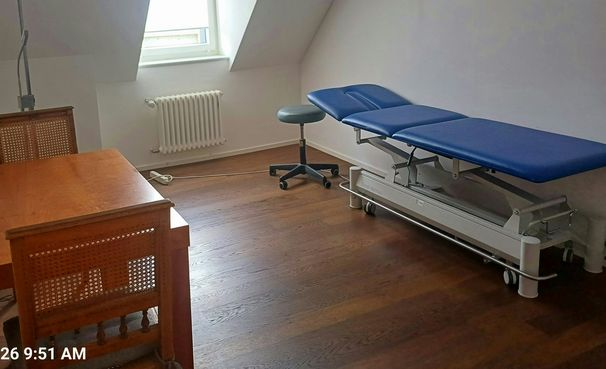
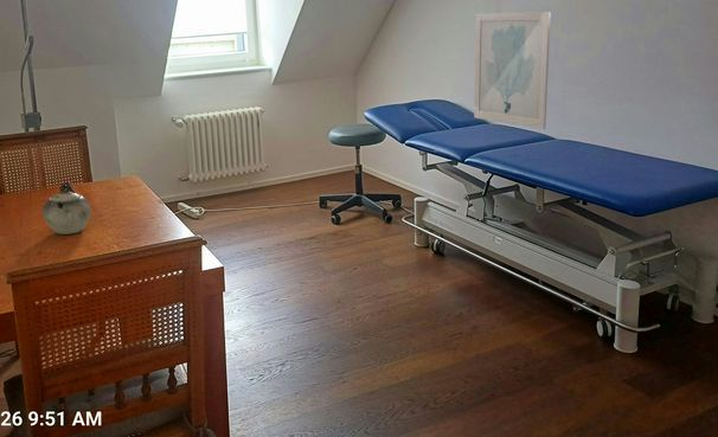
+ wall art (508, 69)
+ teapot (66, 208)
